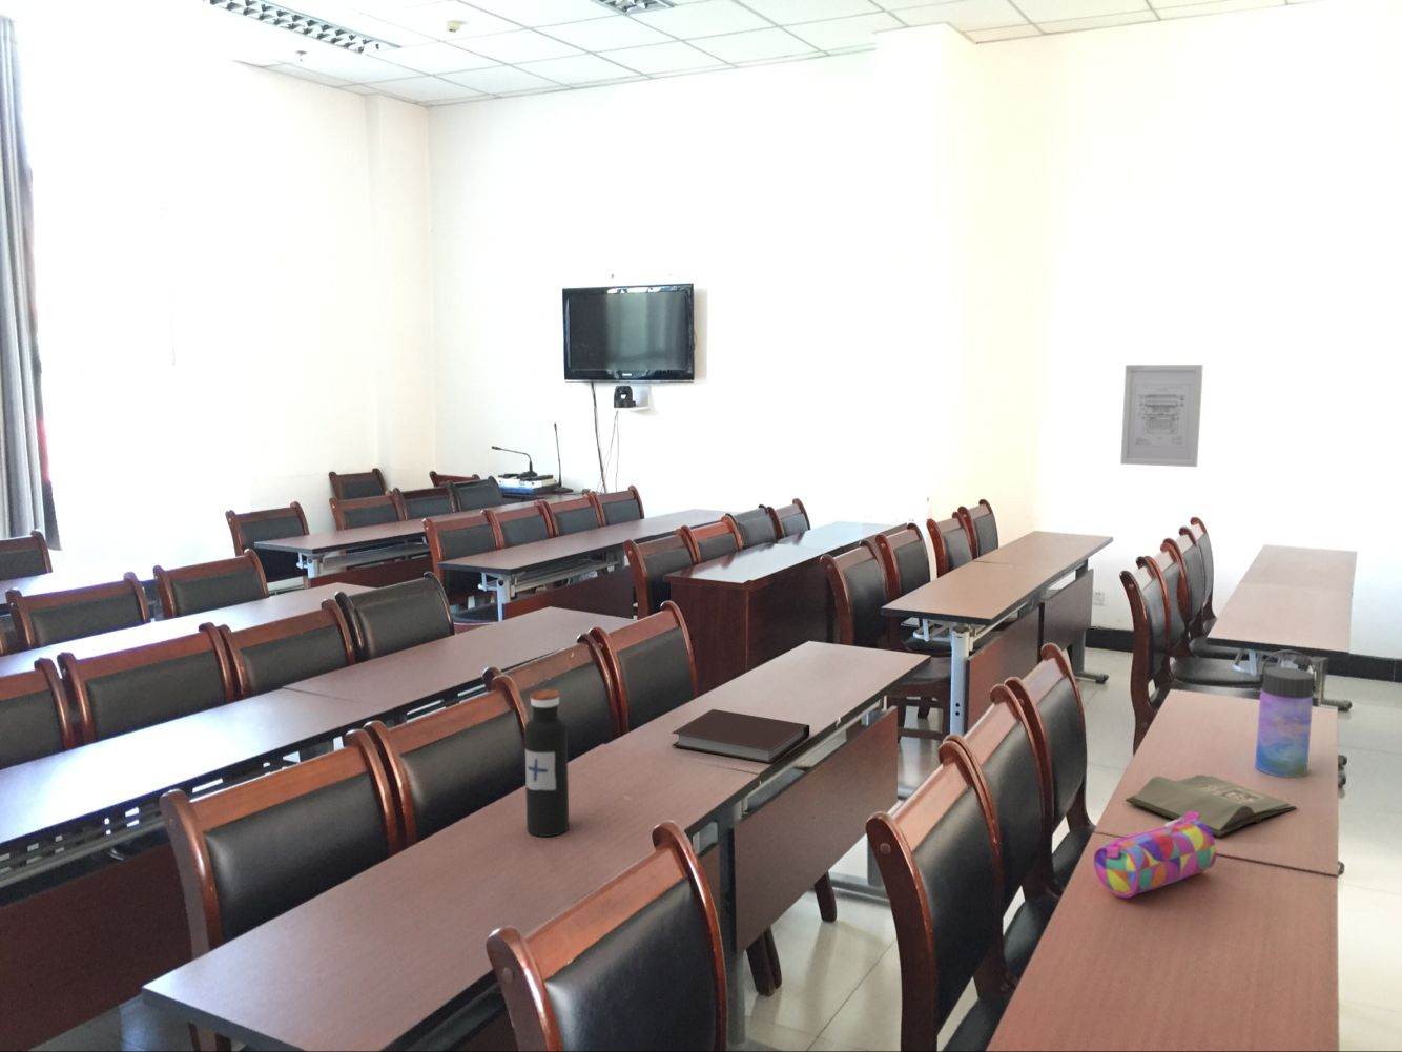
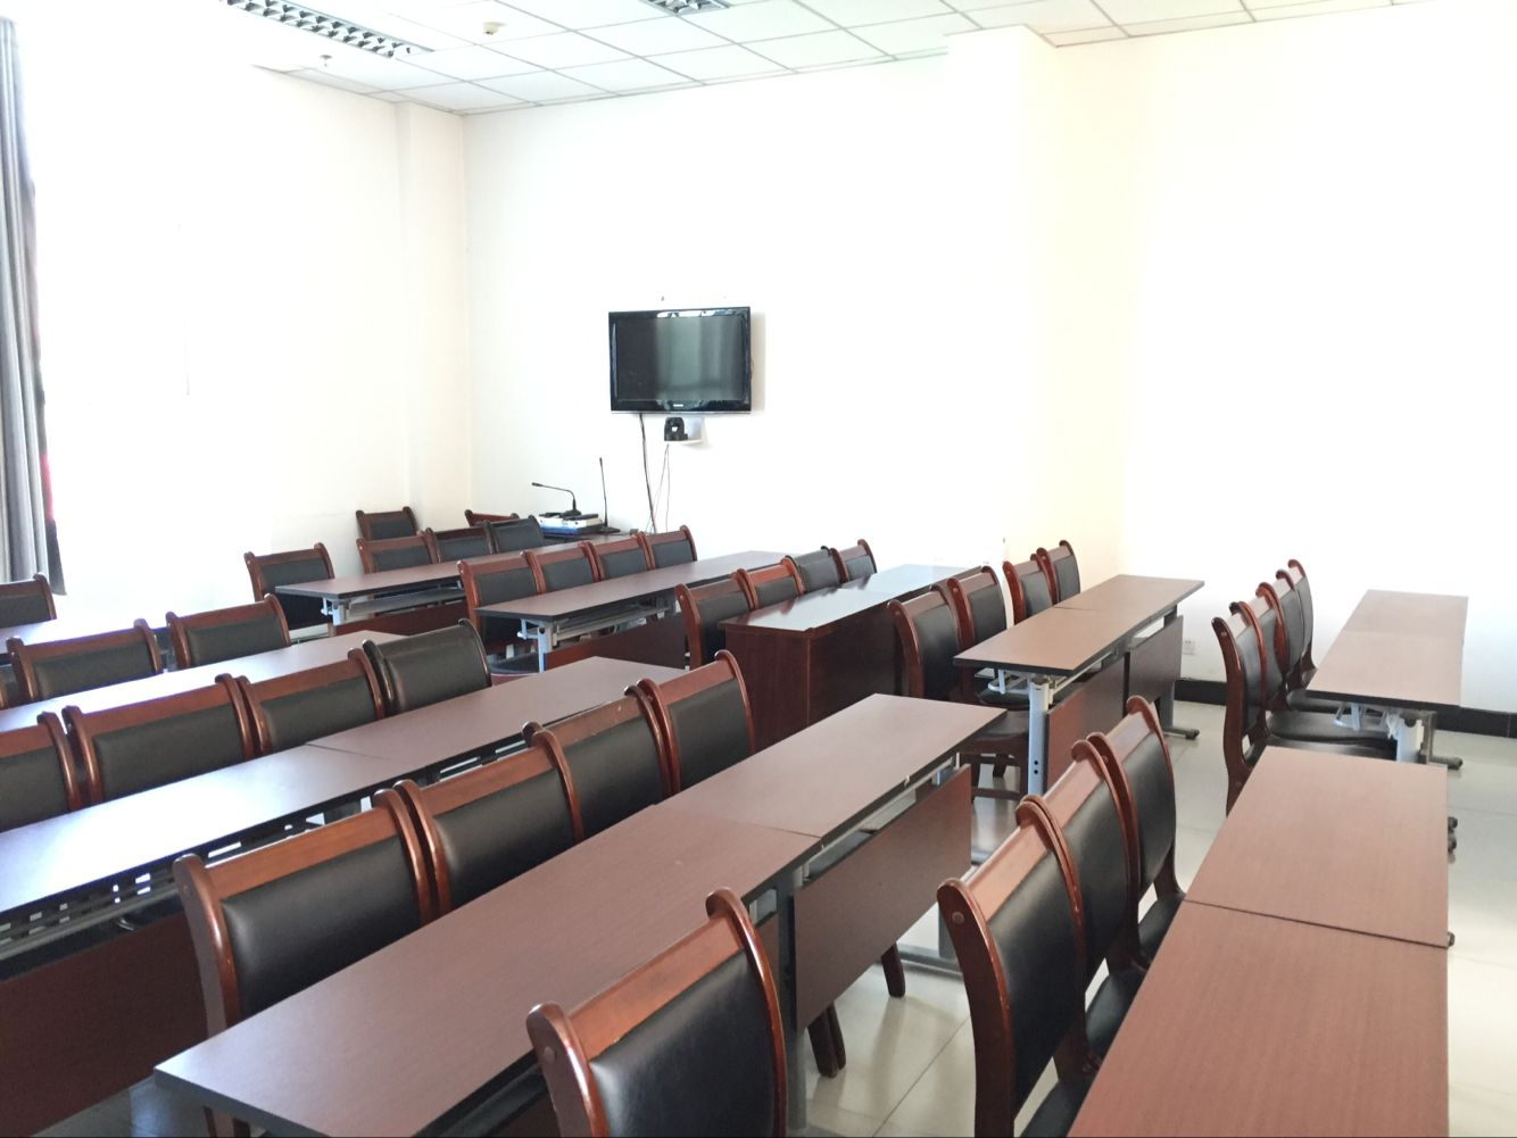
- water bottle (1284, 709)
- pencil case (1156, 854)
- hardback book (1212, 795)
- water bottle (546, 761)
- notebook (741, 734)
- wall art (1160, 415)
